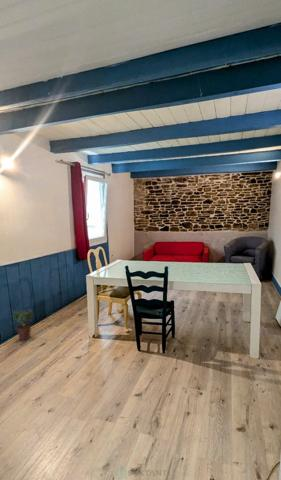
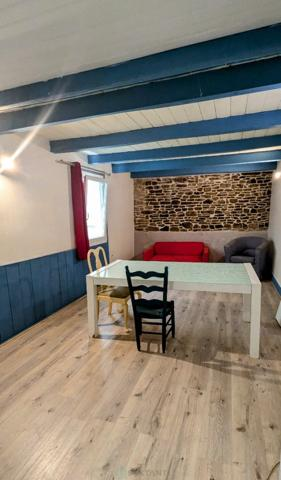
- potted plant (22, 323)
